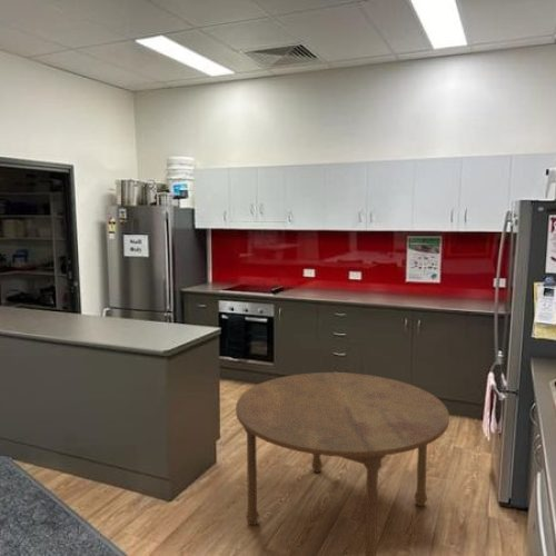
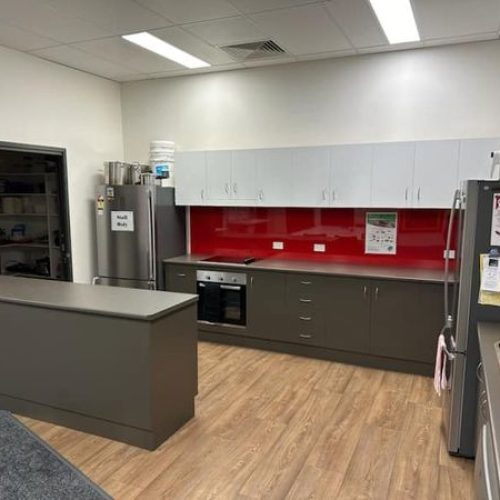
- dining table (339, 456)
